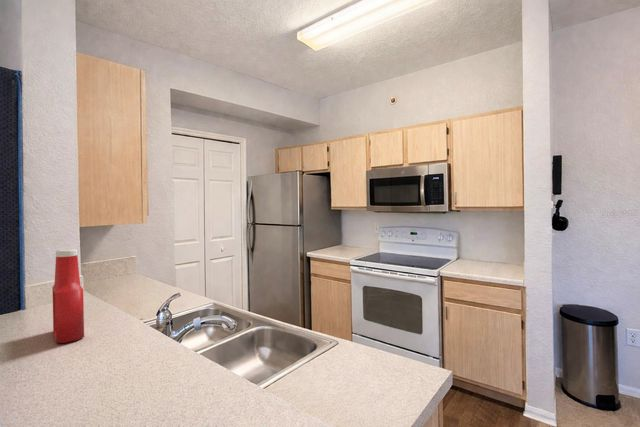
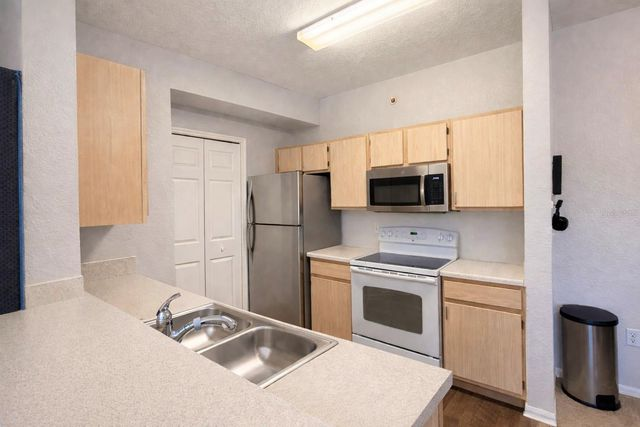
- soap bottle (67, 292)
